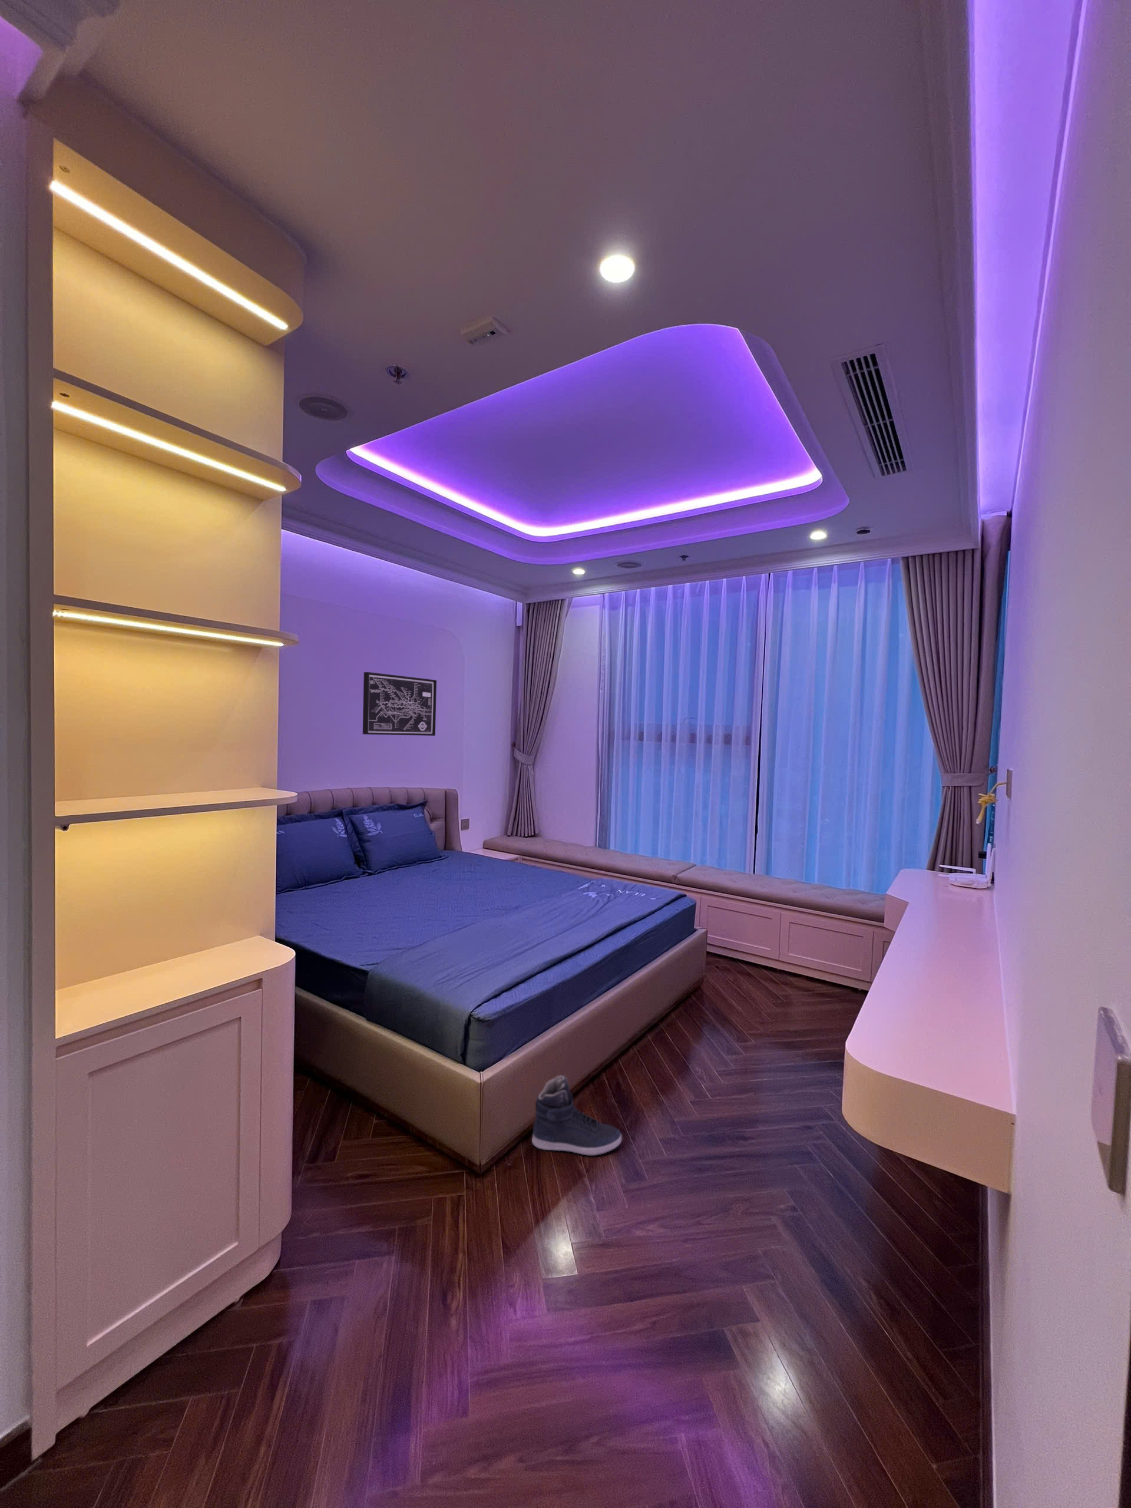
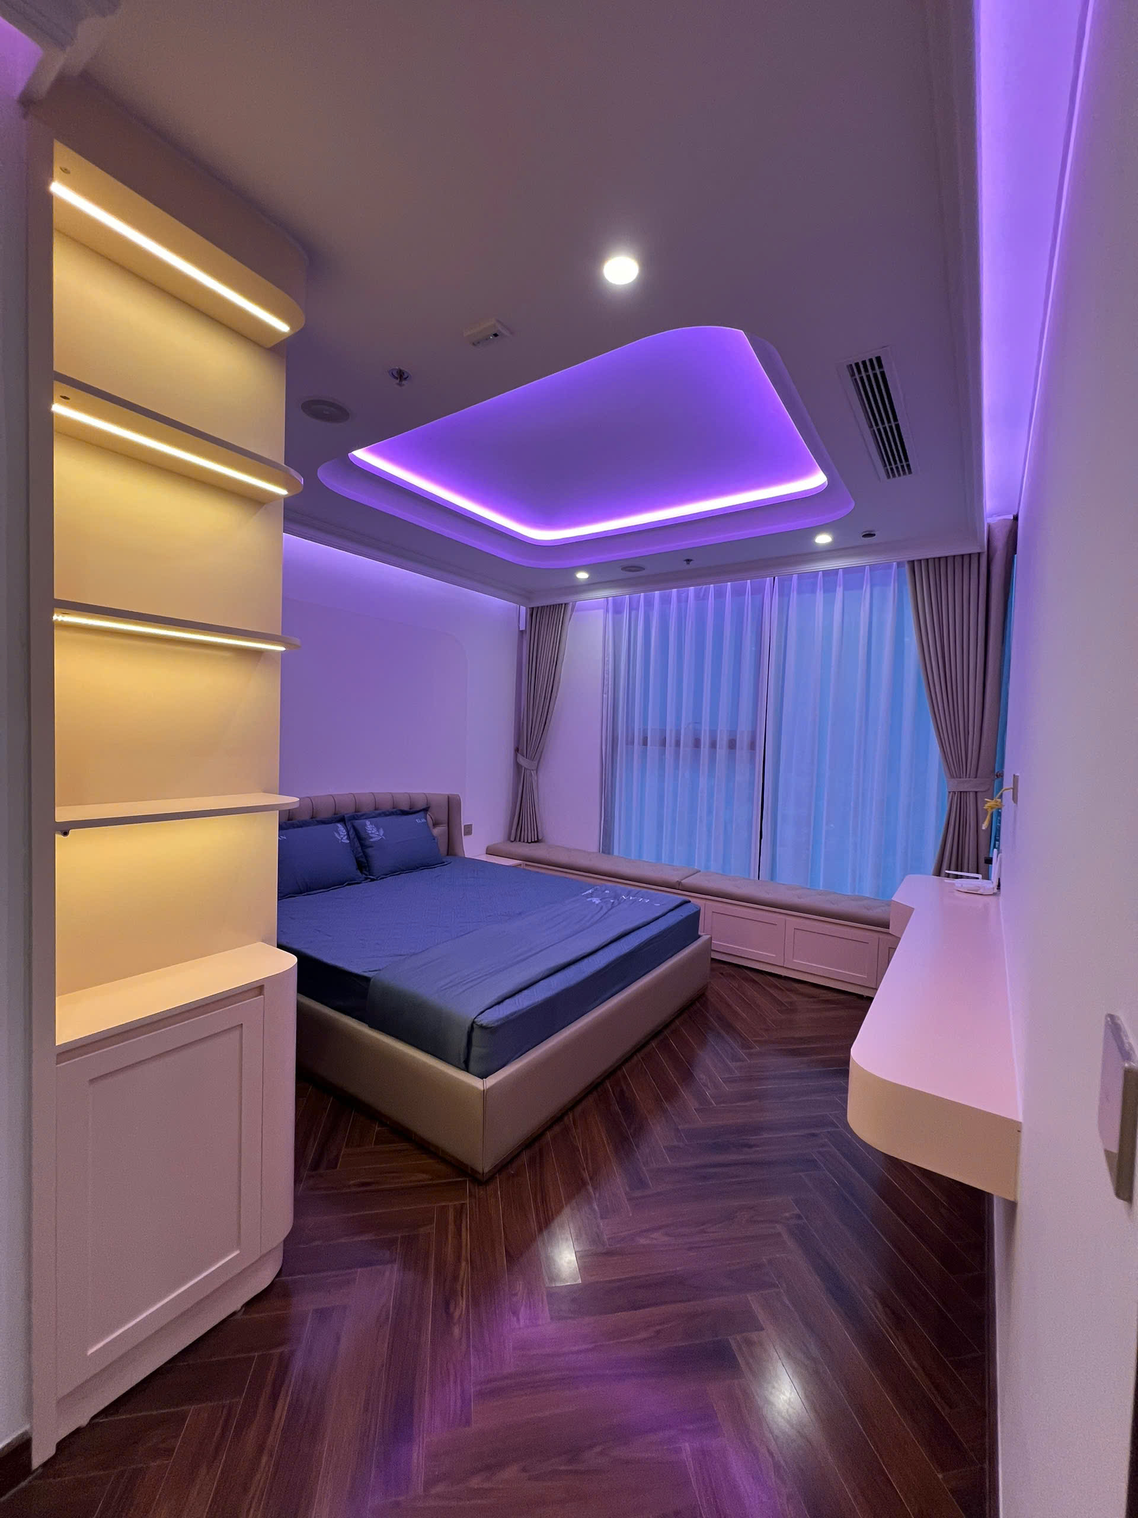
- wall art (402, 705)
- sneaker (577, 1111)
